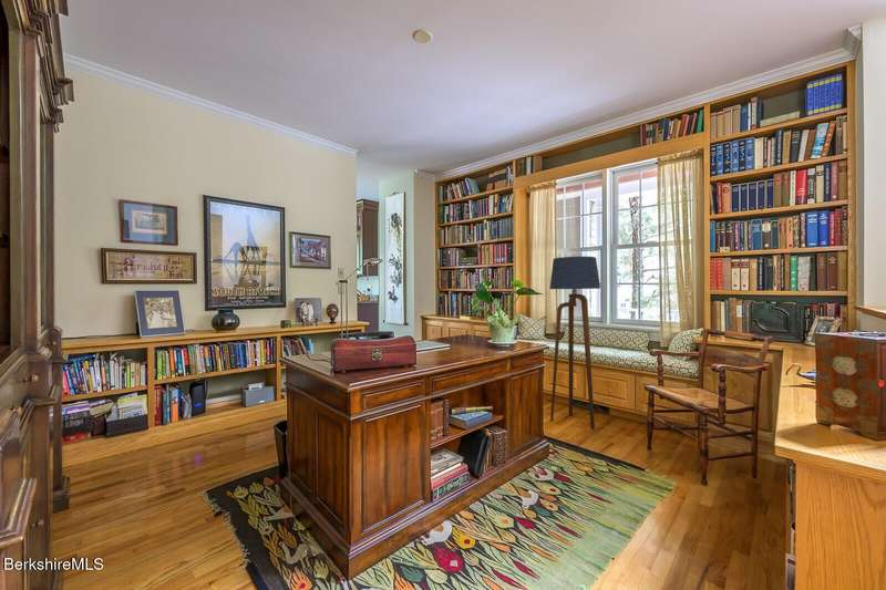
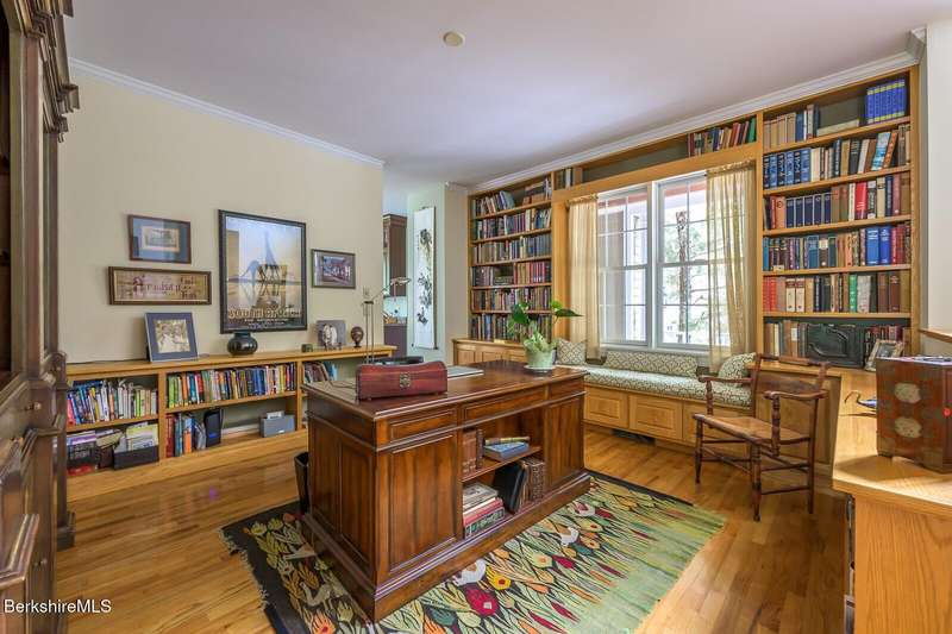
- floor lamp (573, 340)
